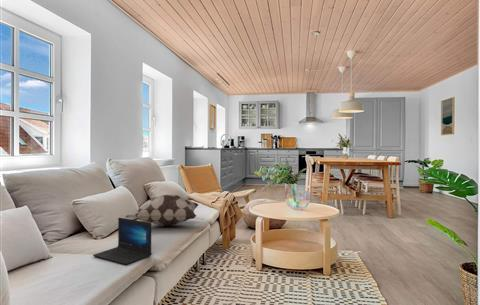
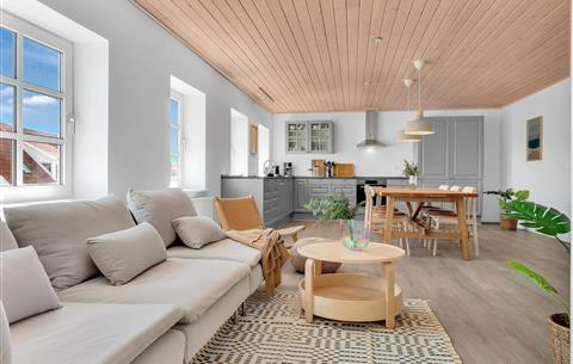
- decorative pillow (165, 210)
- laptop (122, 239)
